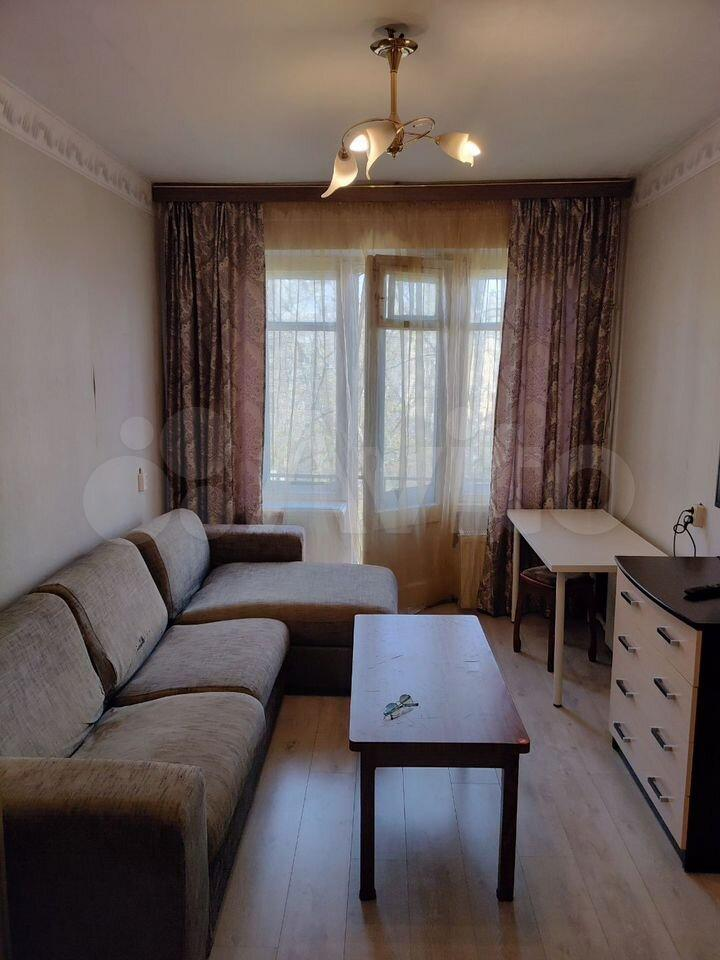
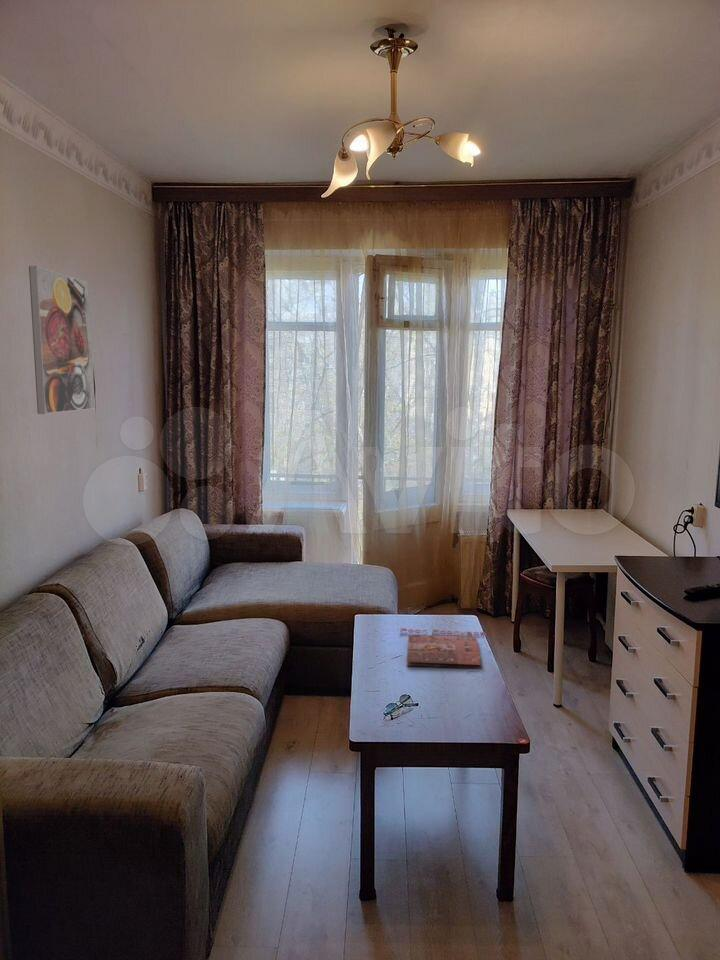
+ cover (443, 646)
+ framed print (64, 344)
